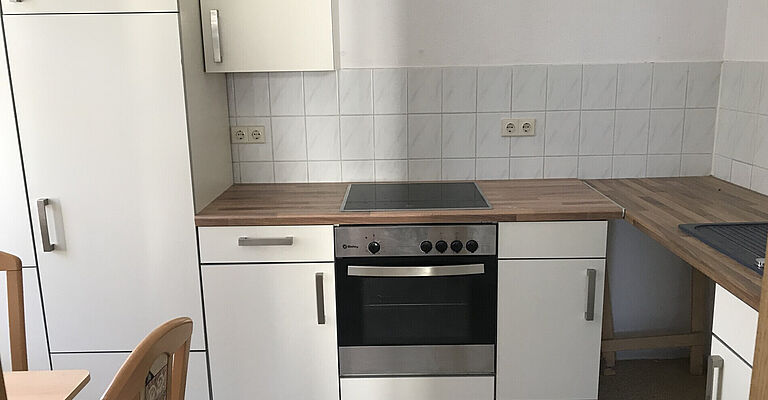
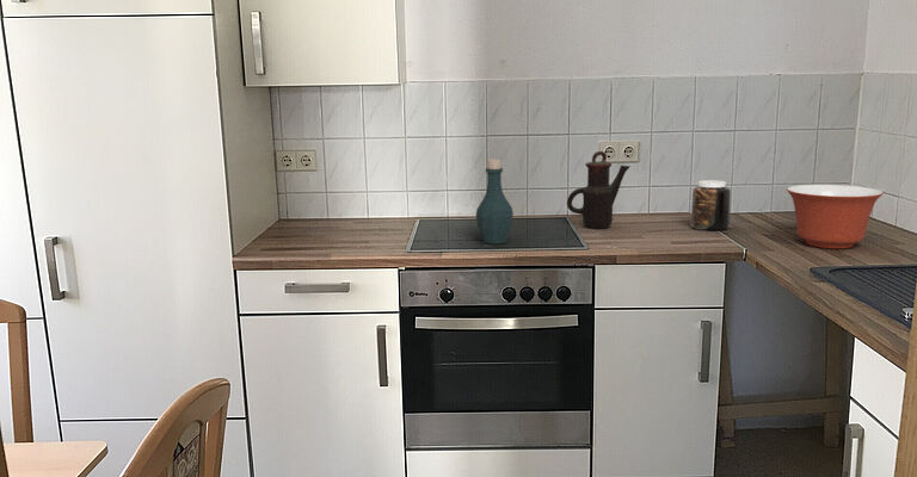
+ jar (710, 204)
+ mixing bowl (831, 217)
+ bottle (494, 200)
+ teapot (598, 188)
